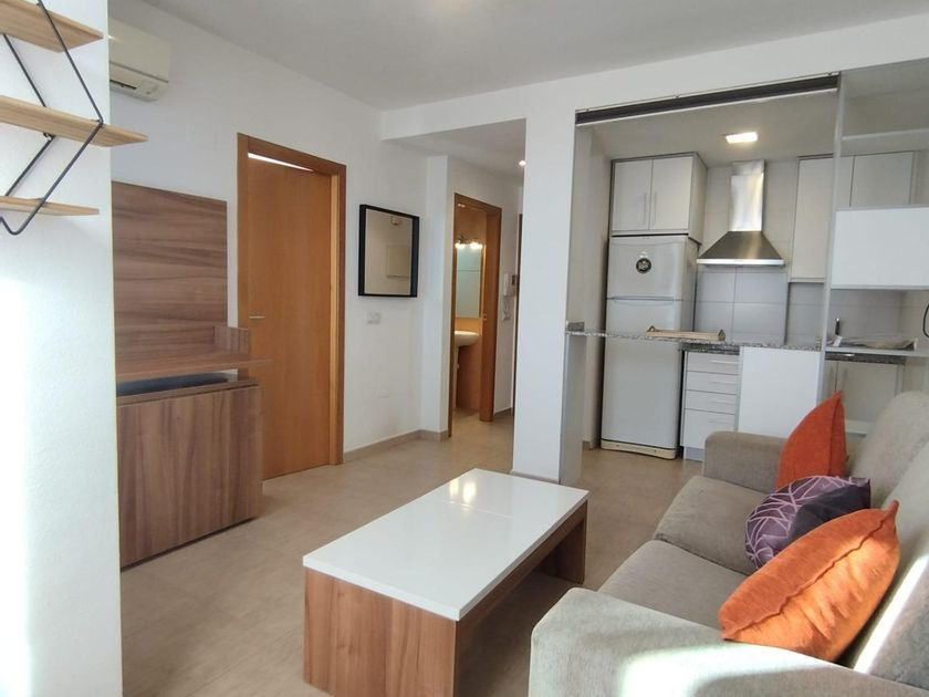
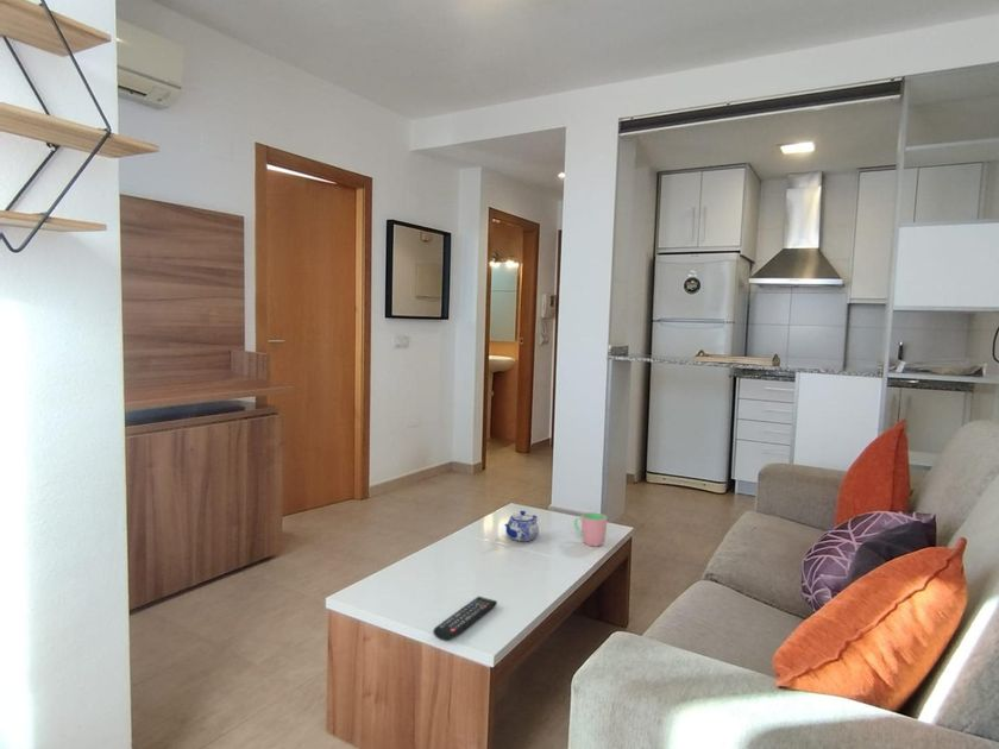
+ teapot (520, 524)
+ cup (589, 528)
+ remote control (466, 617)
